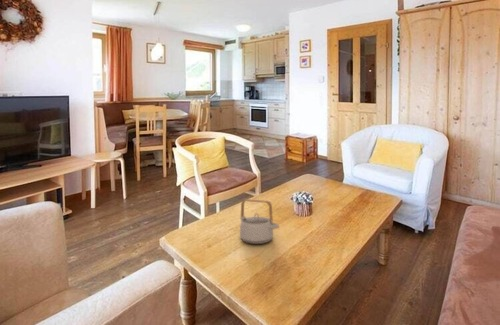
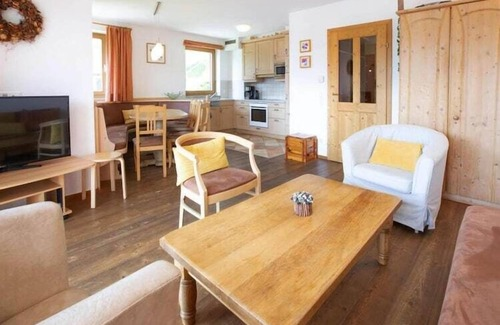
- teapot (259, 220)
